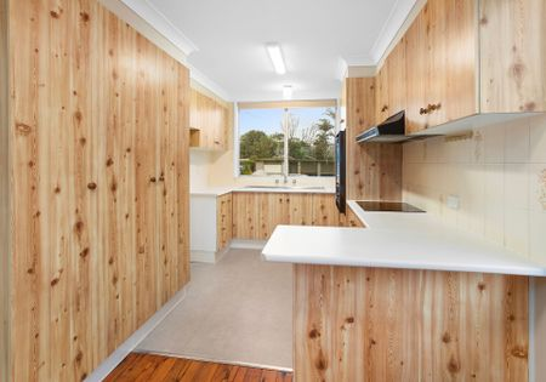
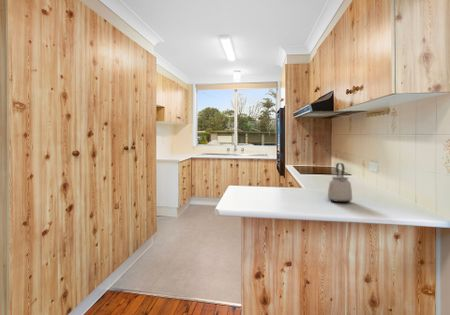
+ kettle (338, 181)
